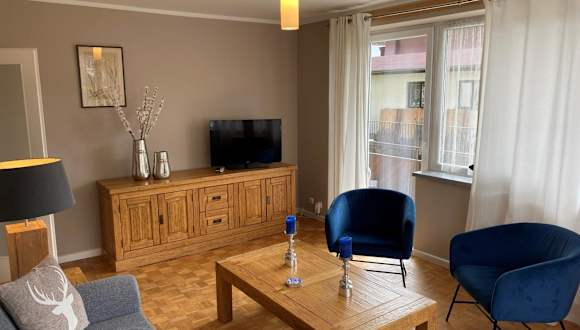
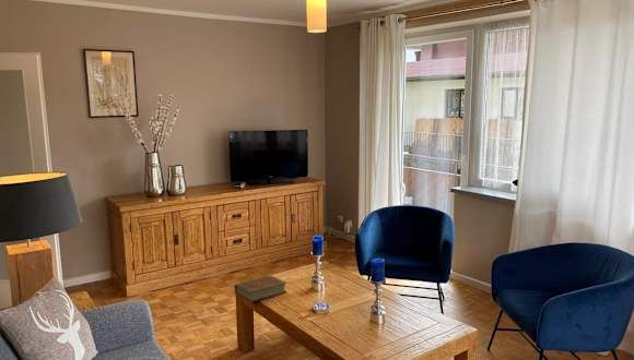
+ book (260, 287)
